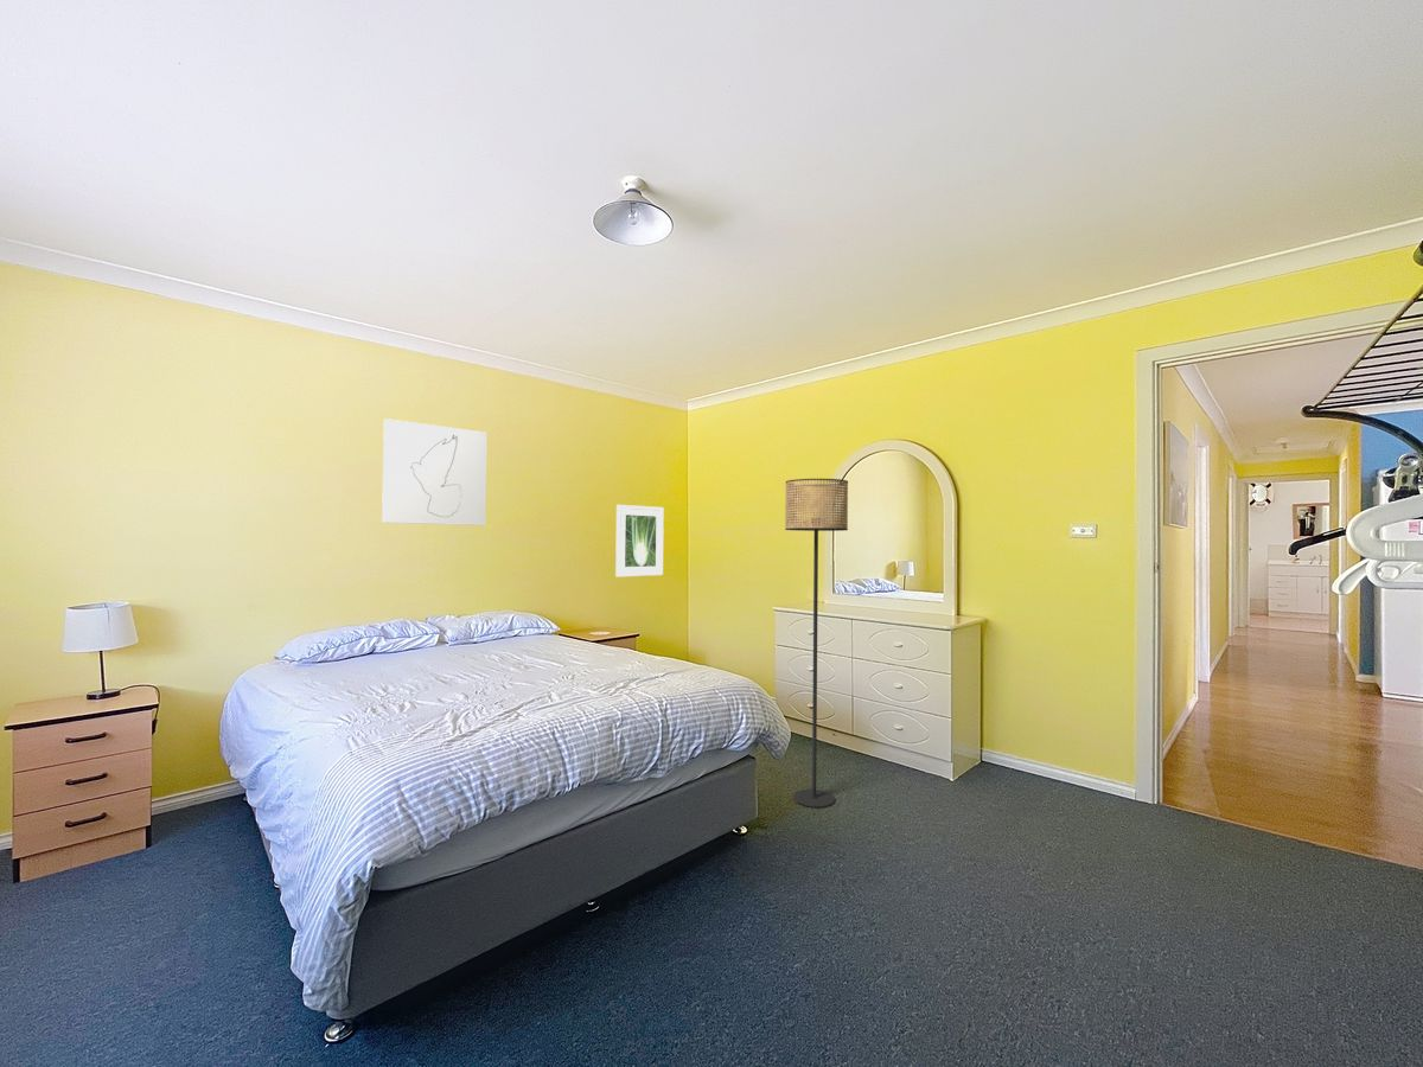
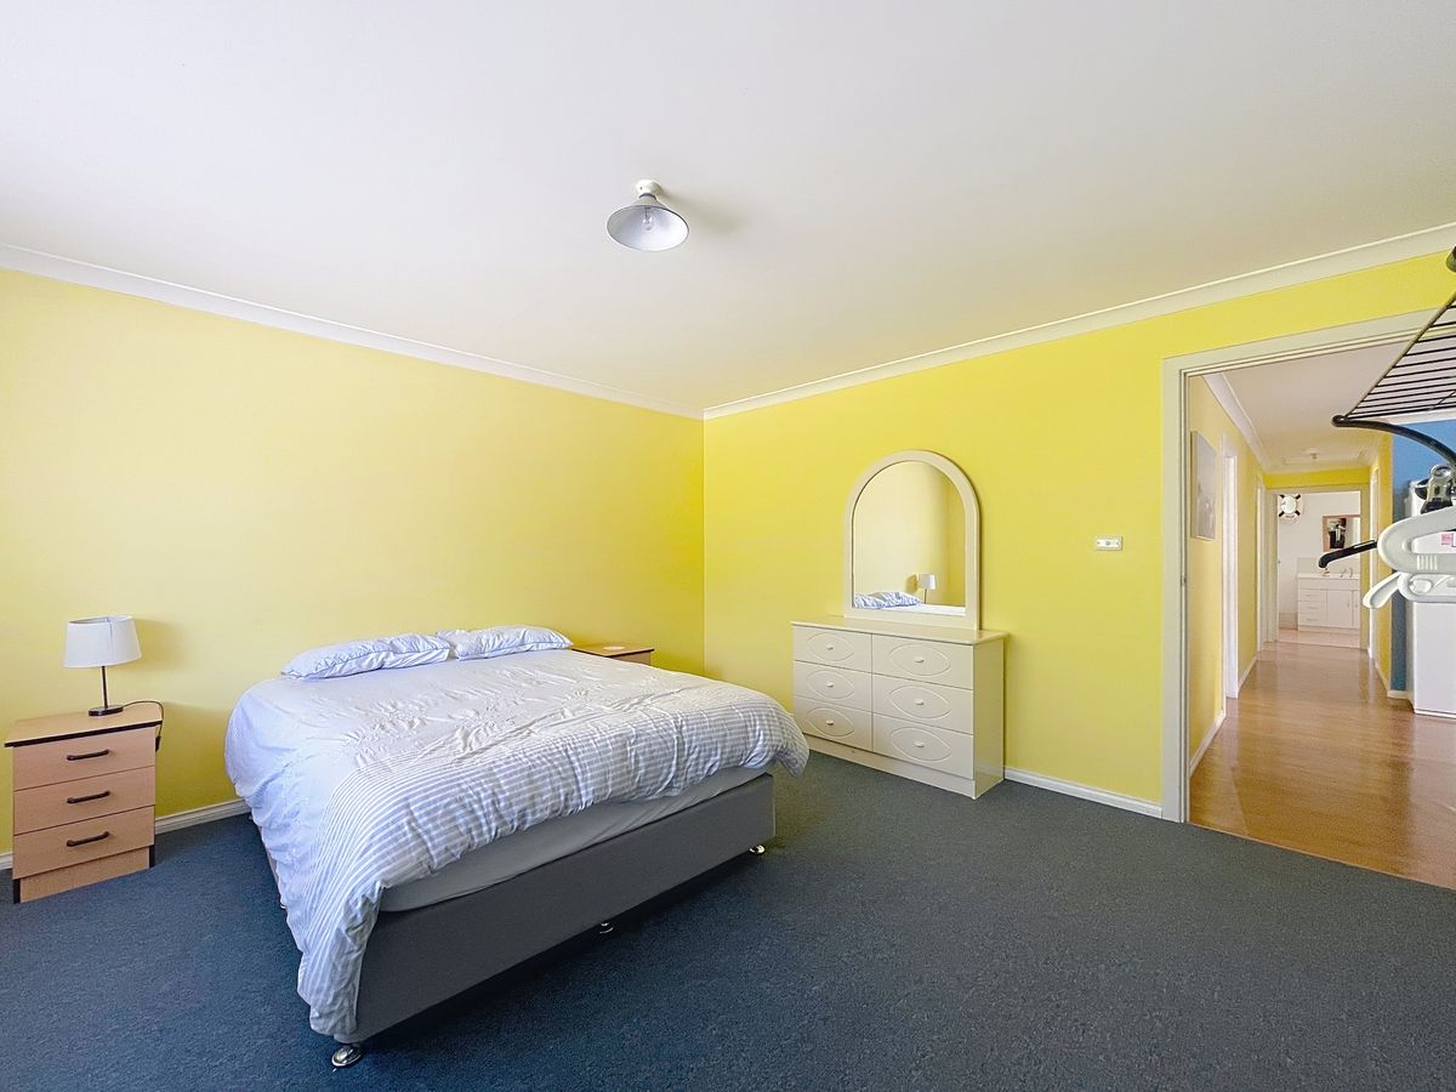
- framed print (640, 541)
- floor lamp (815, 639)
- wall art (436, 474)
